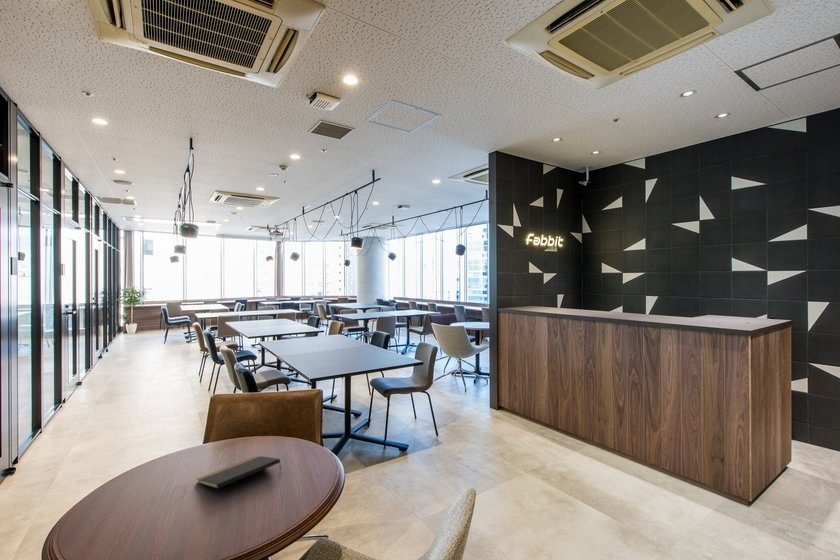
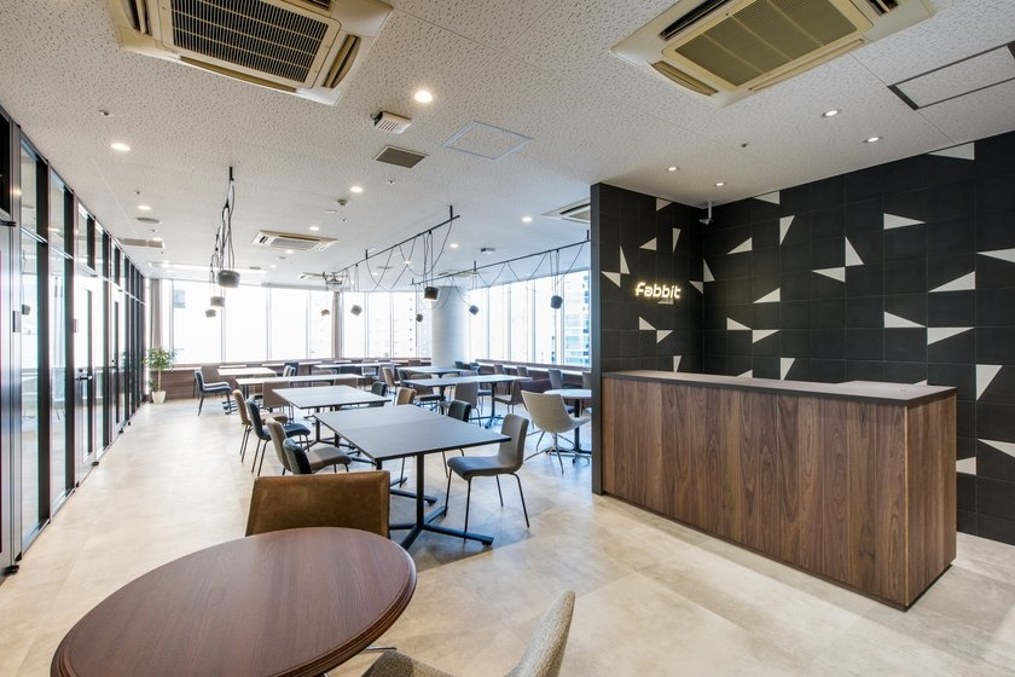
- notepad (239, 470)
